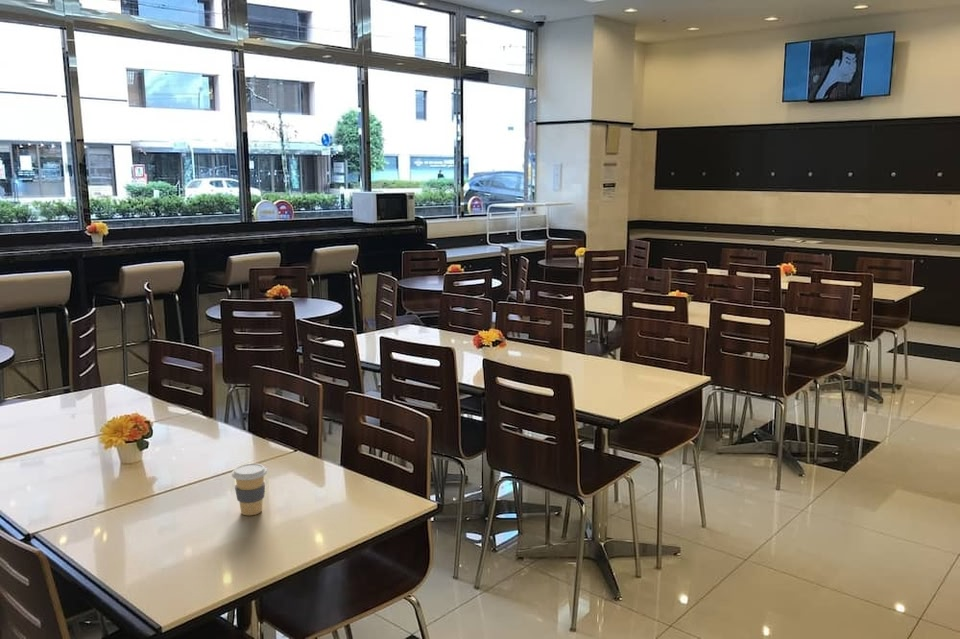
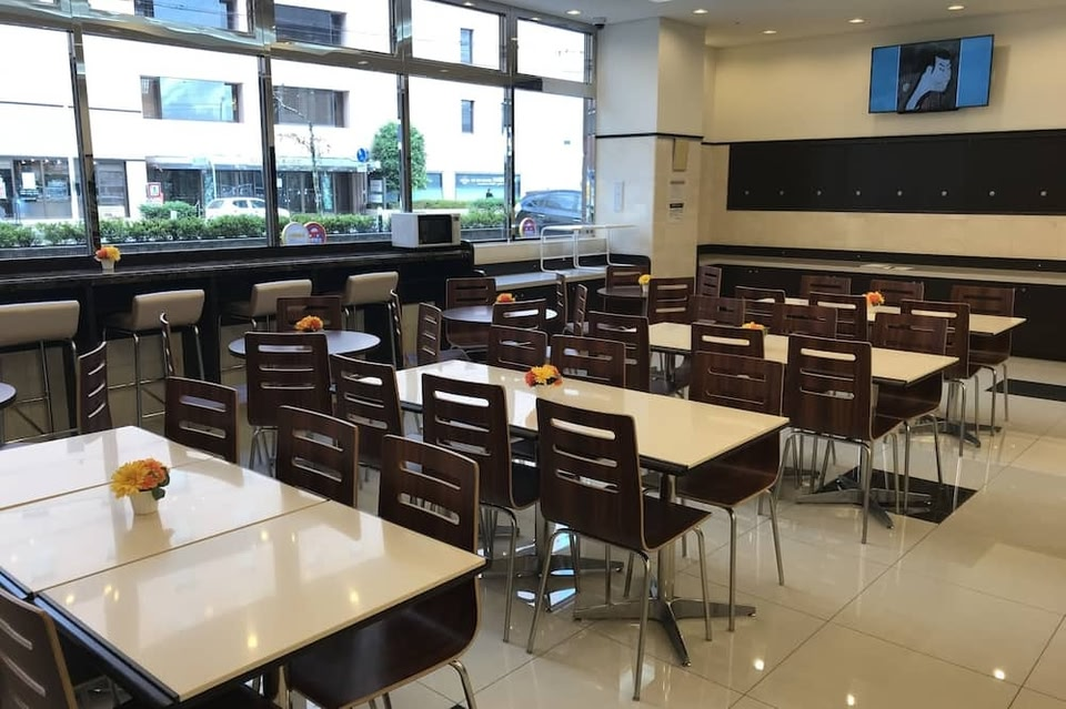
- coffee cup (250, 490)
